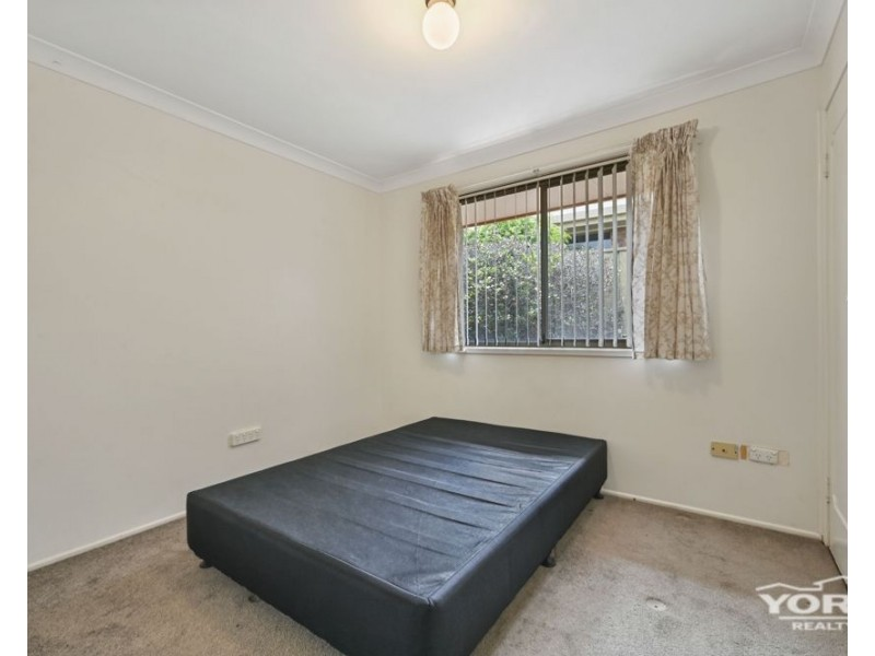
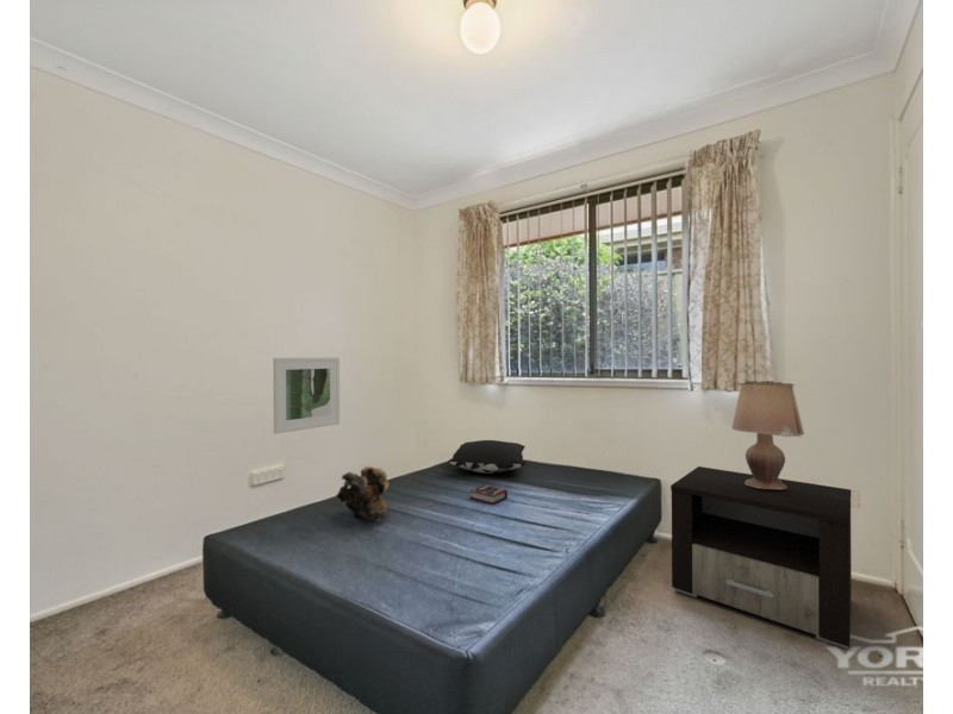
+ lamp (766, 433)
+ book (488, 493)
+ pillow (490, 453)
+ nightstand (759, 543)
+ teddy bear (369, 493)
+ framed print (309, 393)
